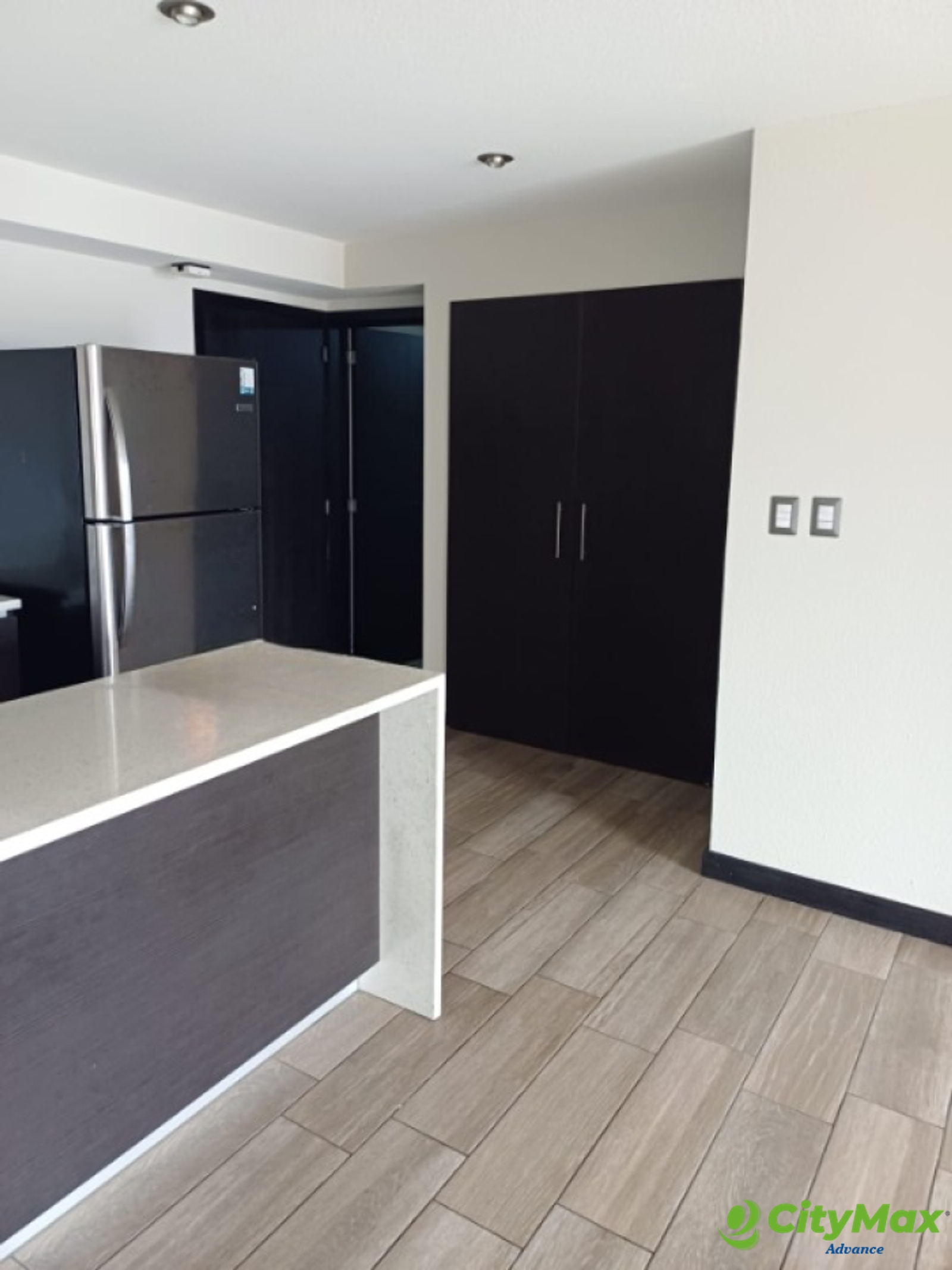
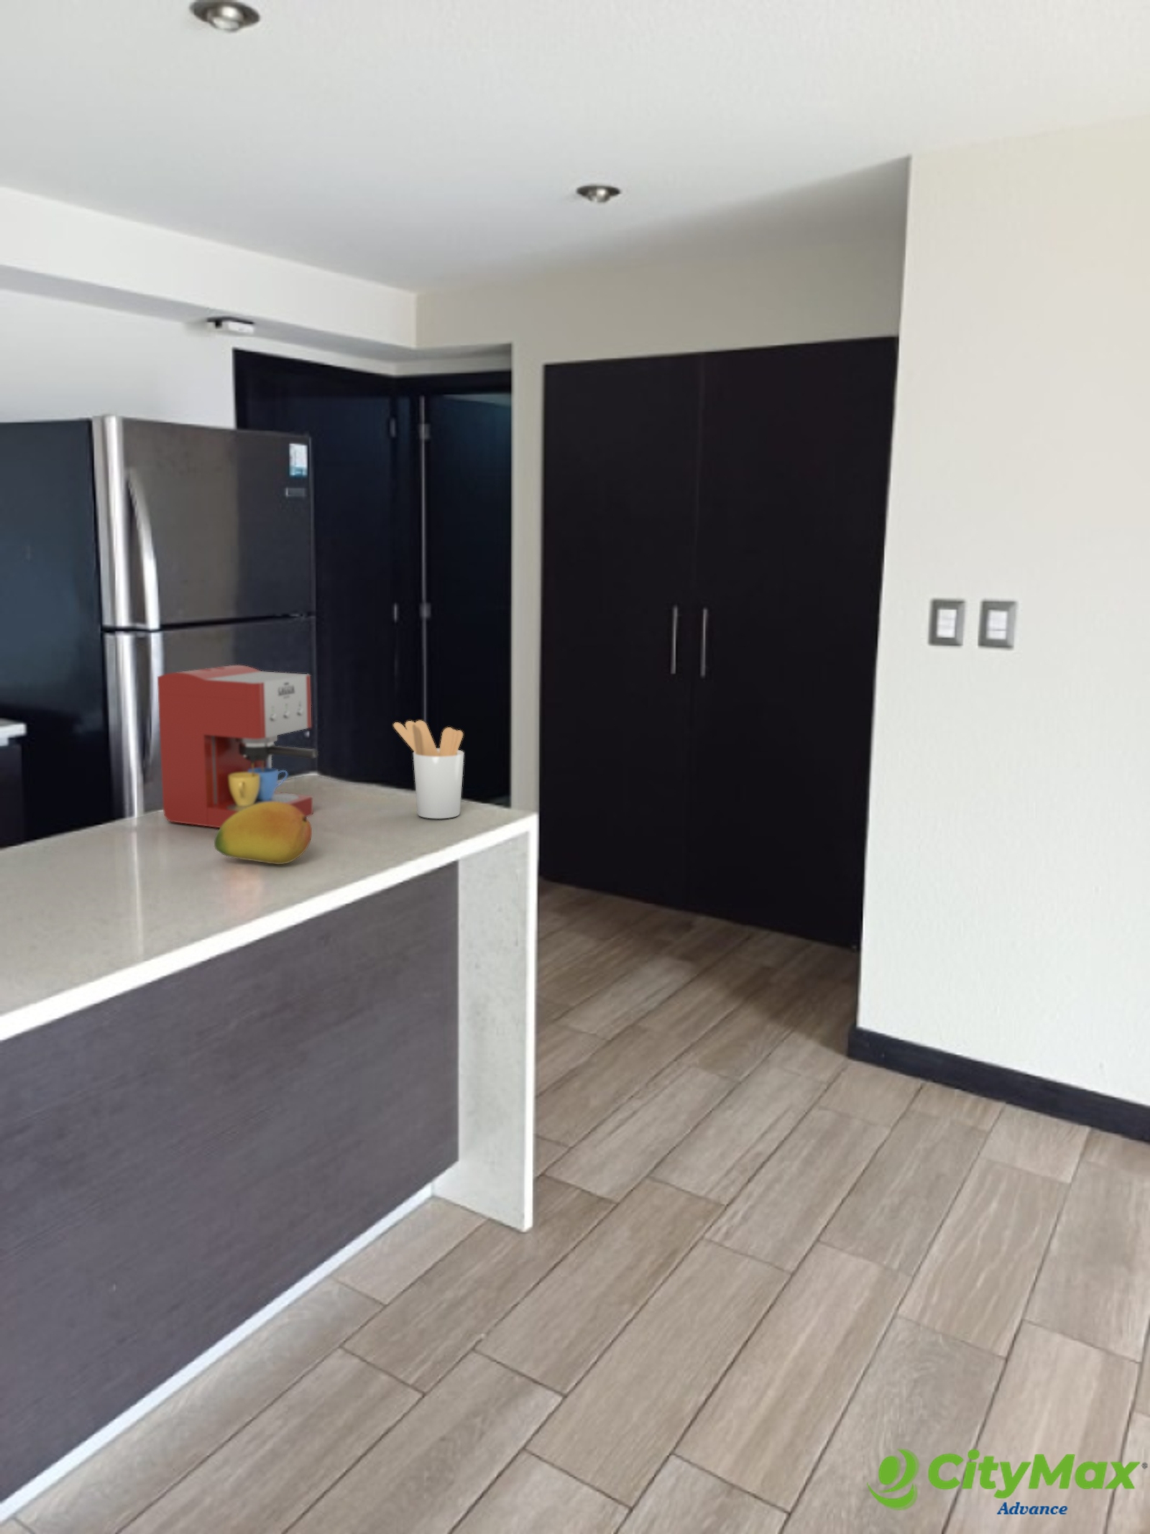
+ utensil holder (429, 766)
+ fruit (265, 831)
+ coffee maker (237, 744)
